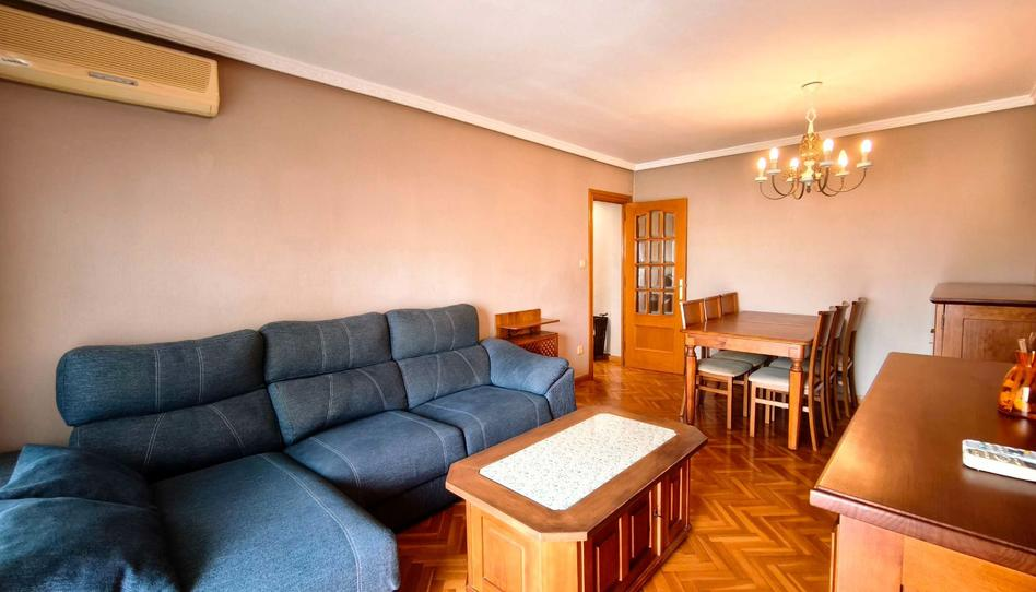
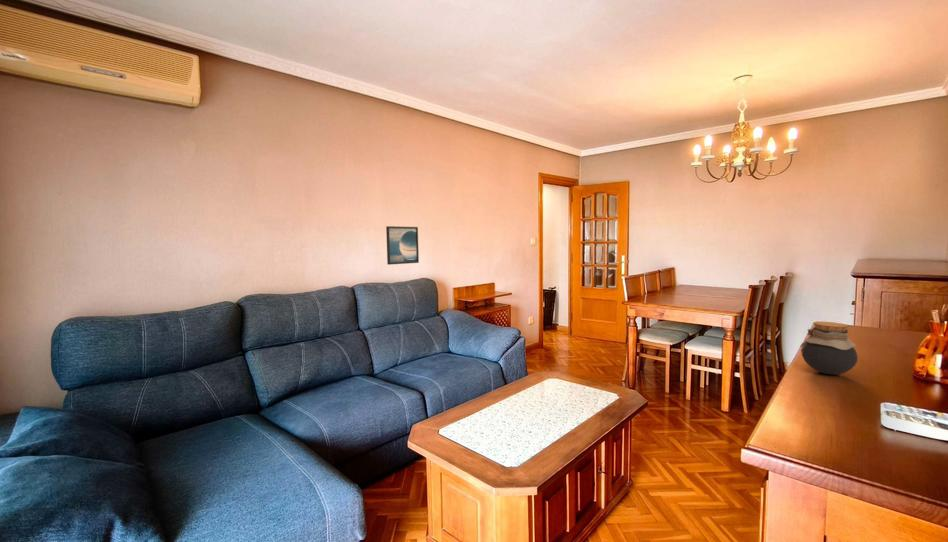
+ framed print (403, 245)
+ jar (827, 347)
